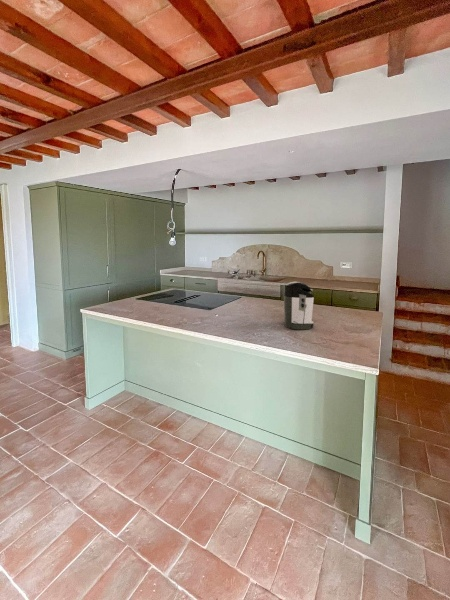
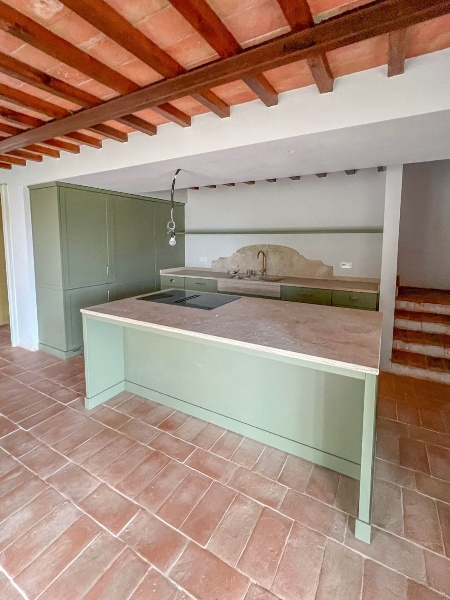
- coffee maker (303, 305)
